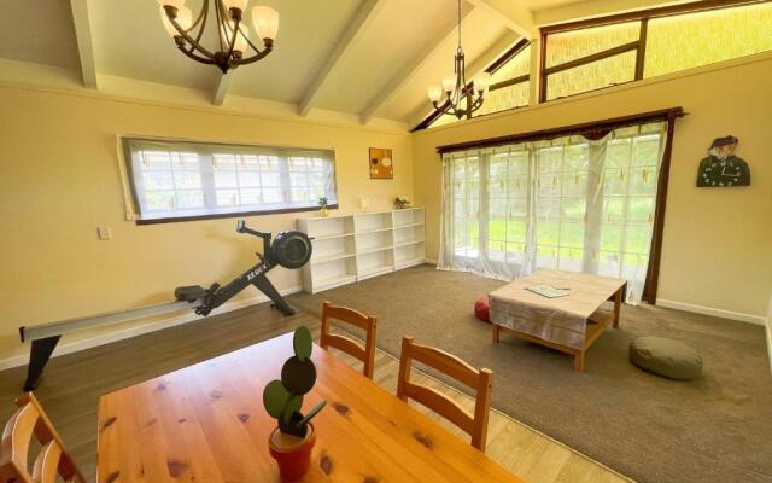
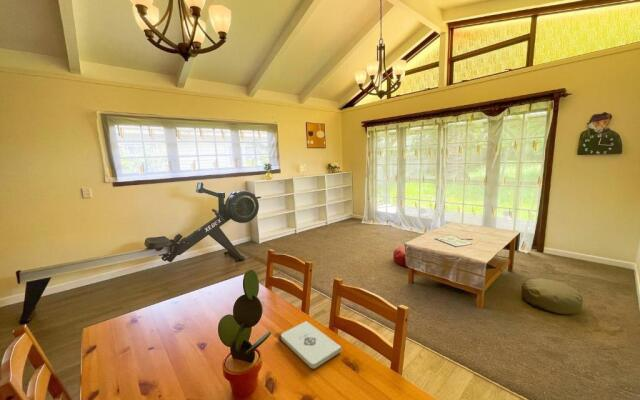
+ notepad (309, 342)
